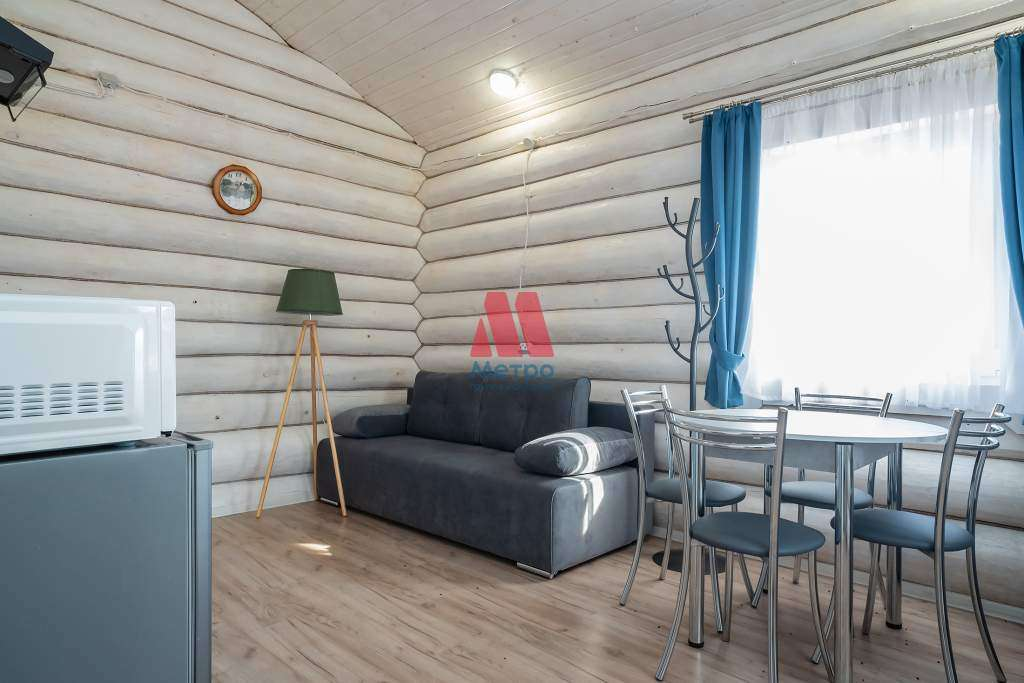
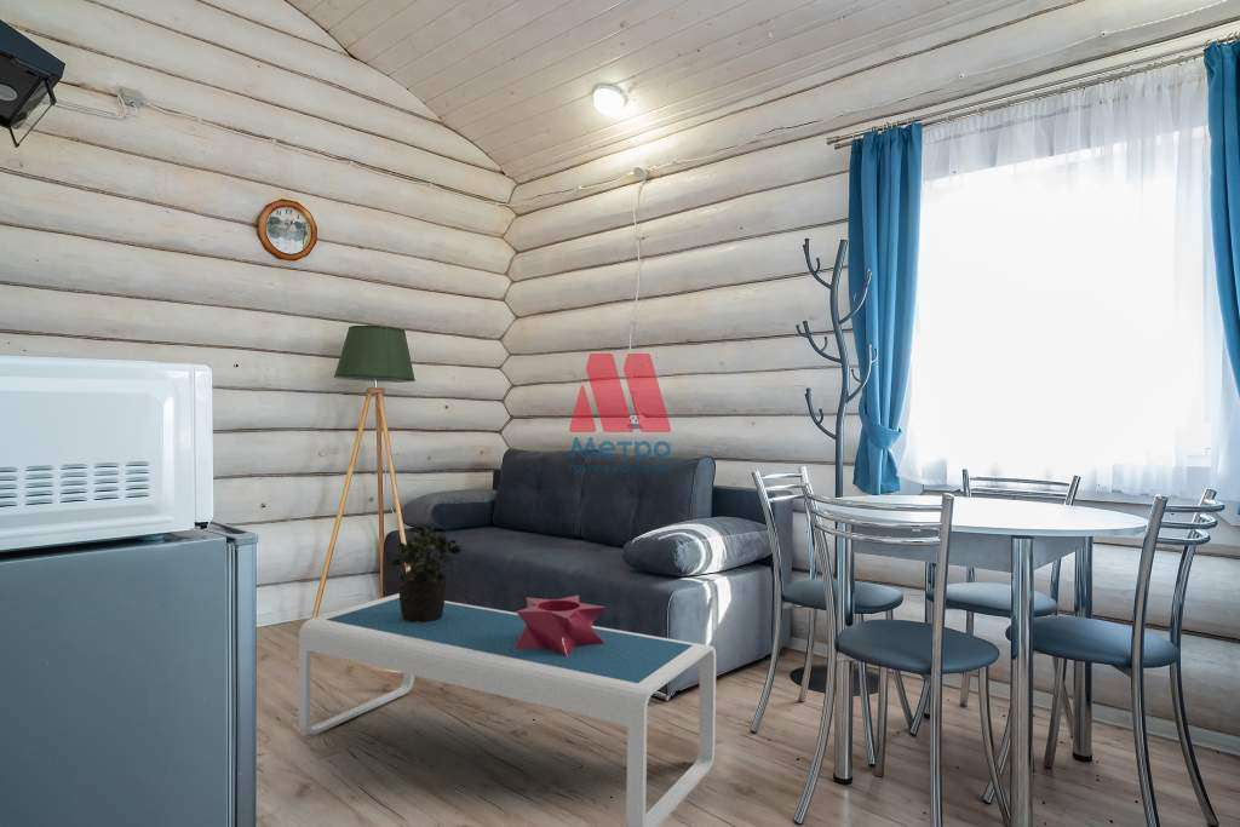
+ coffee table (500, 690)
+ potted plant (426, 569)
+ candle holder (563, 622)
